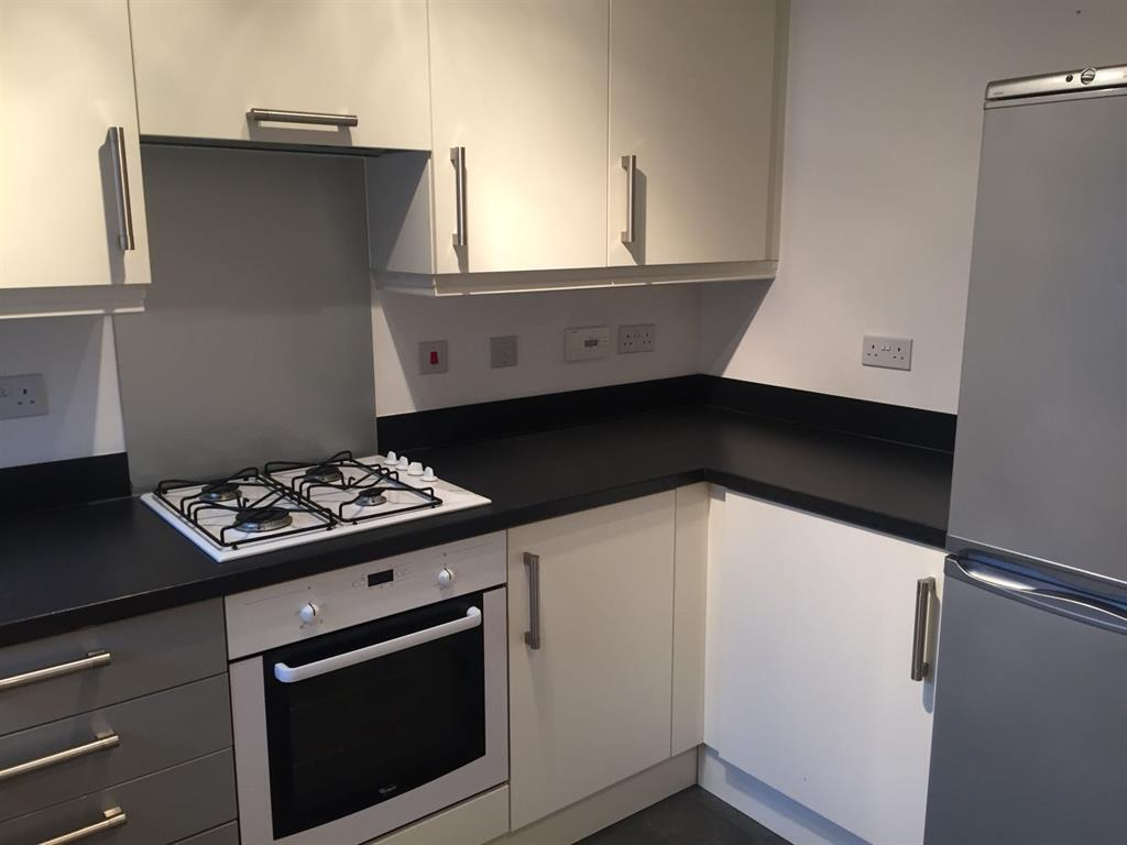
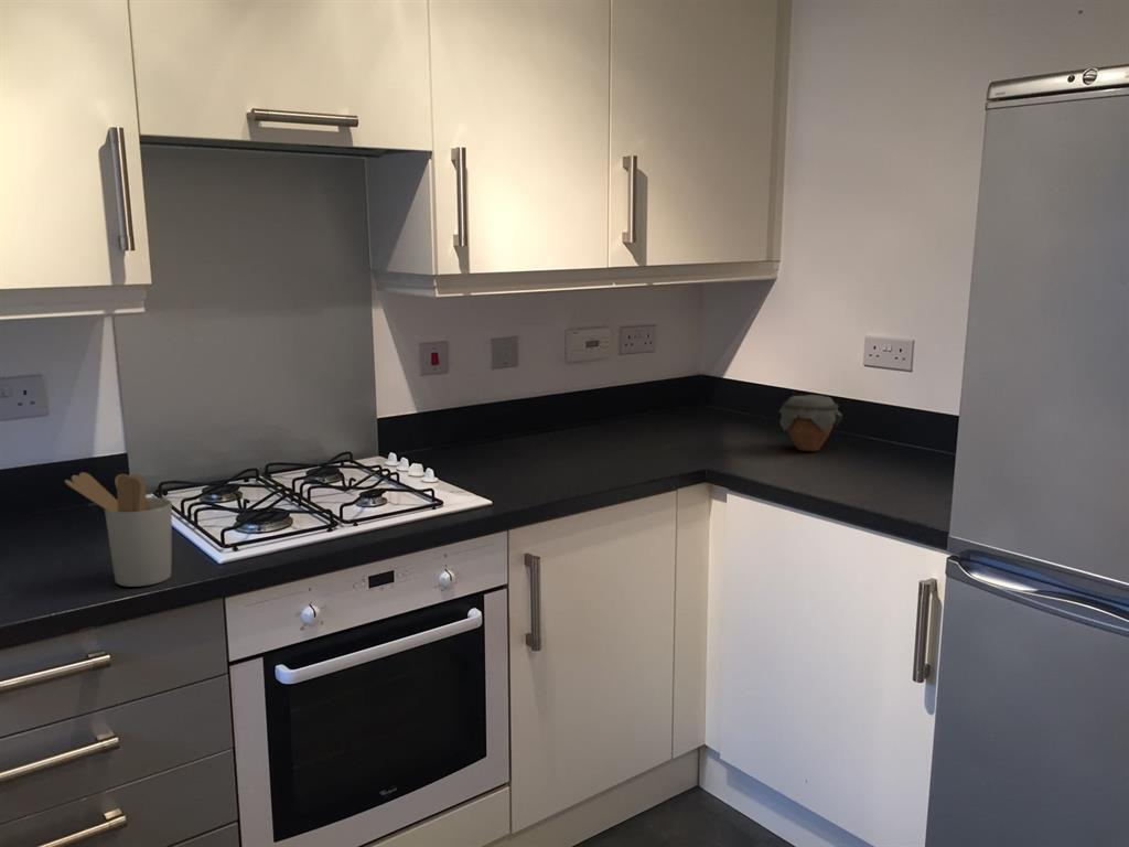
+ utensil holder (121, 524)
+ jar (808, 422)
